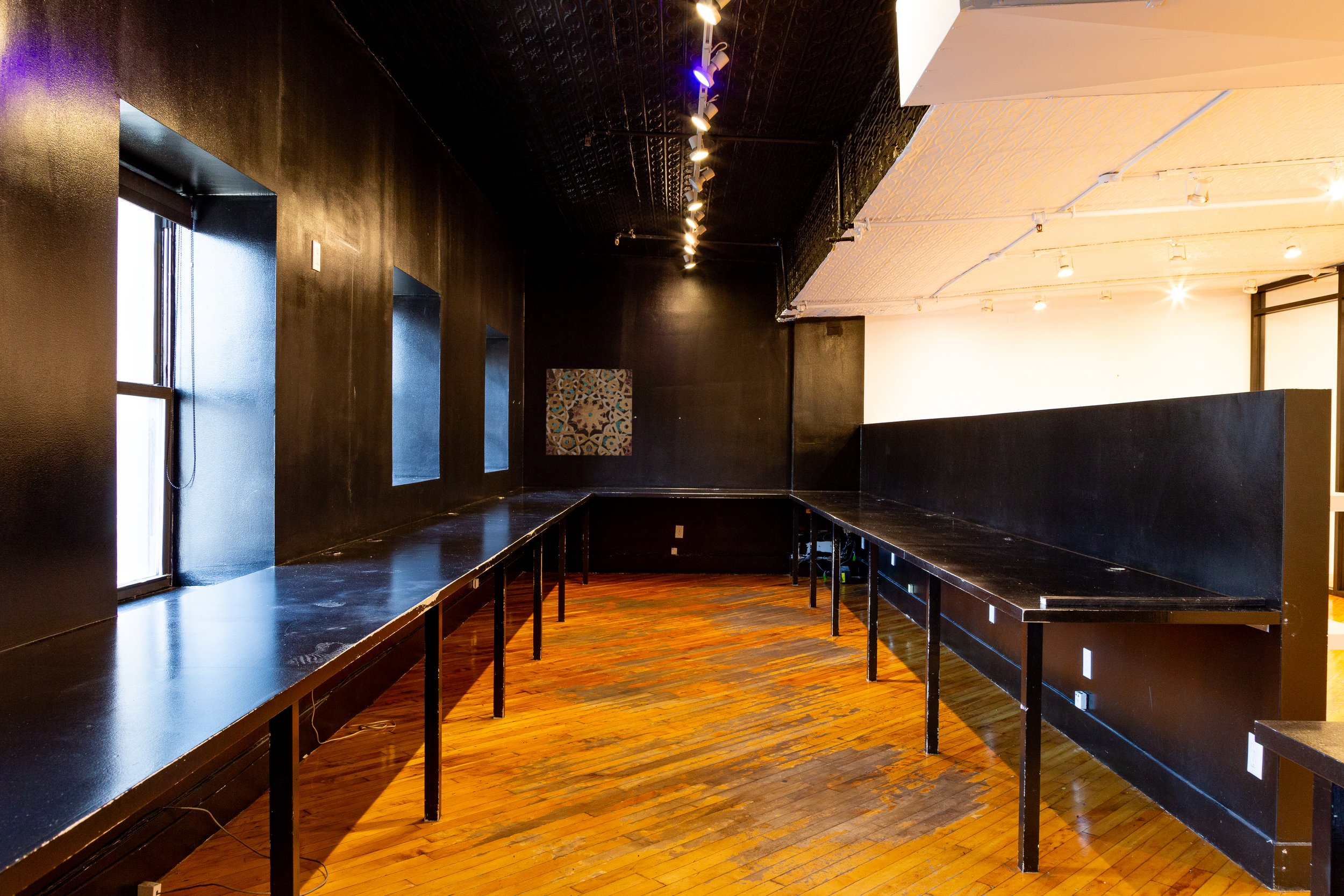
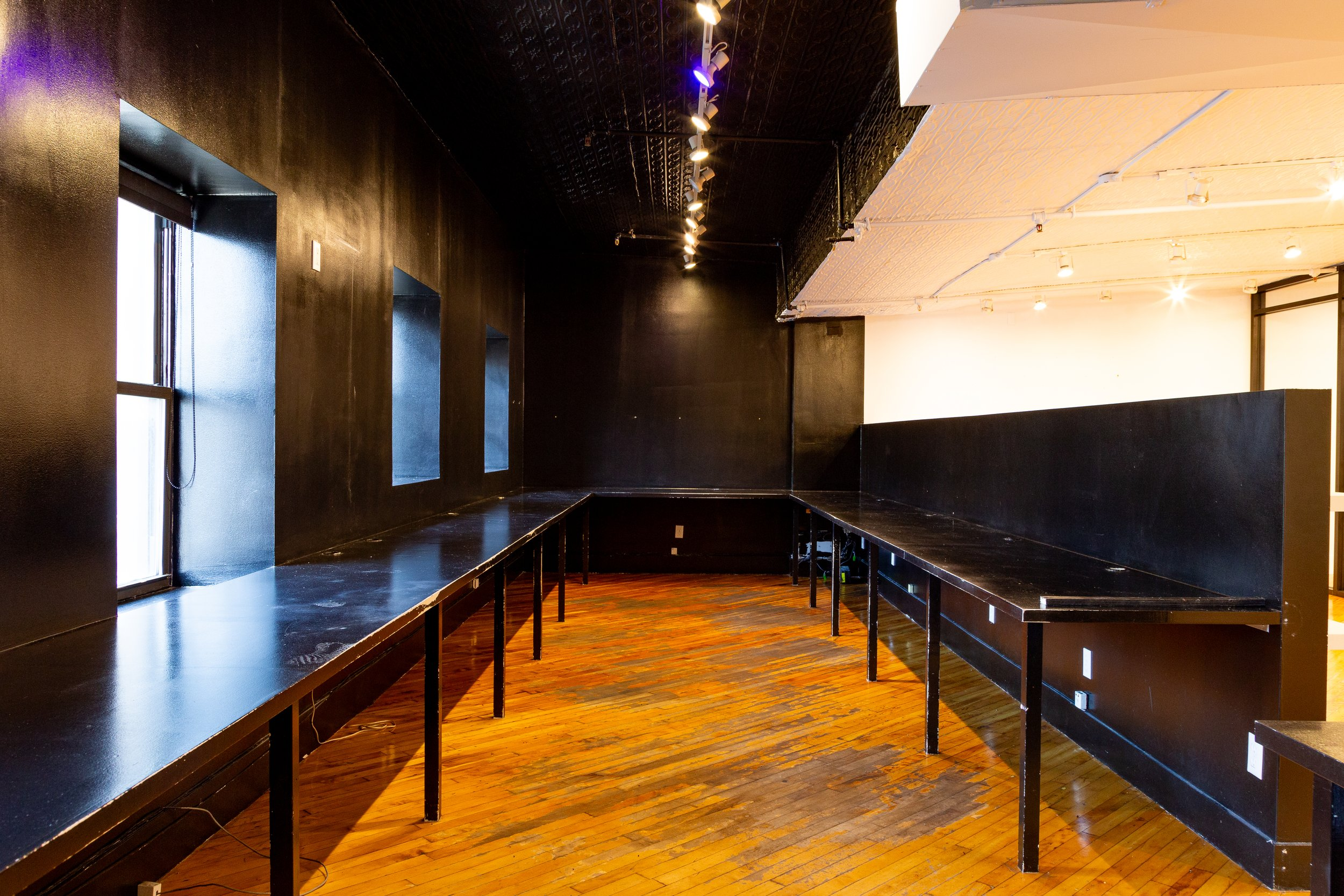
- wall art (589, 412)
